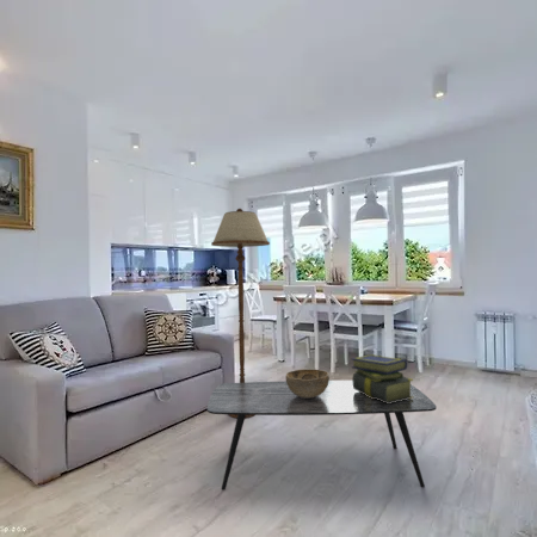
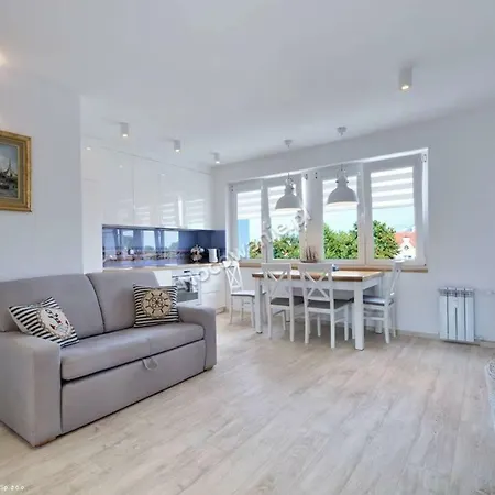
- decorative bowl (307, 383)
- floor lamp (241, 310)
- coffee table (317, 414)
- stack of books (378, 376)
